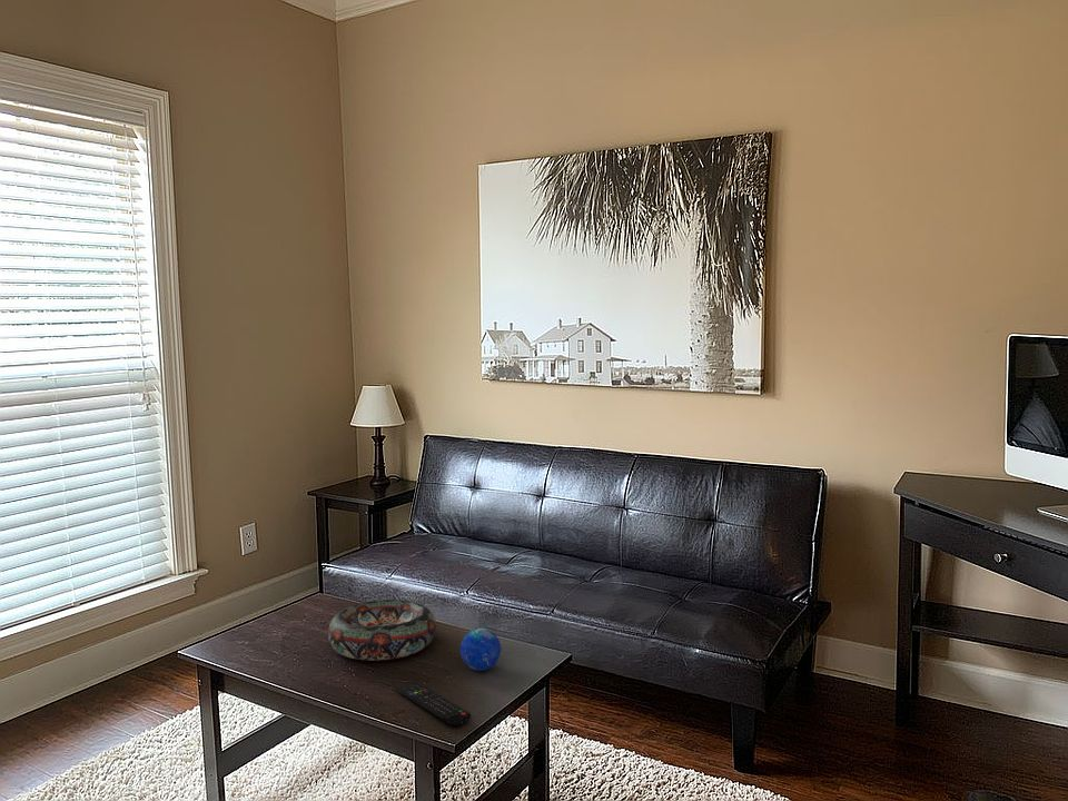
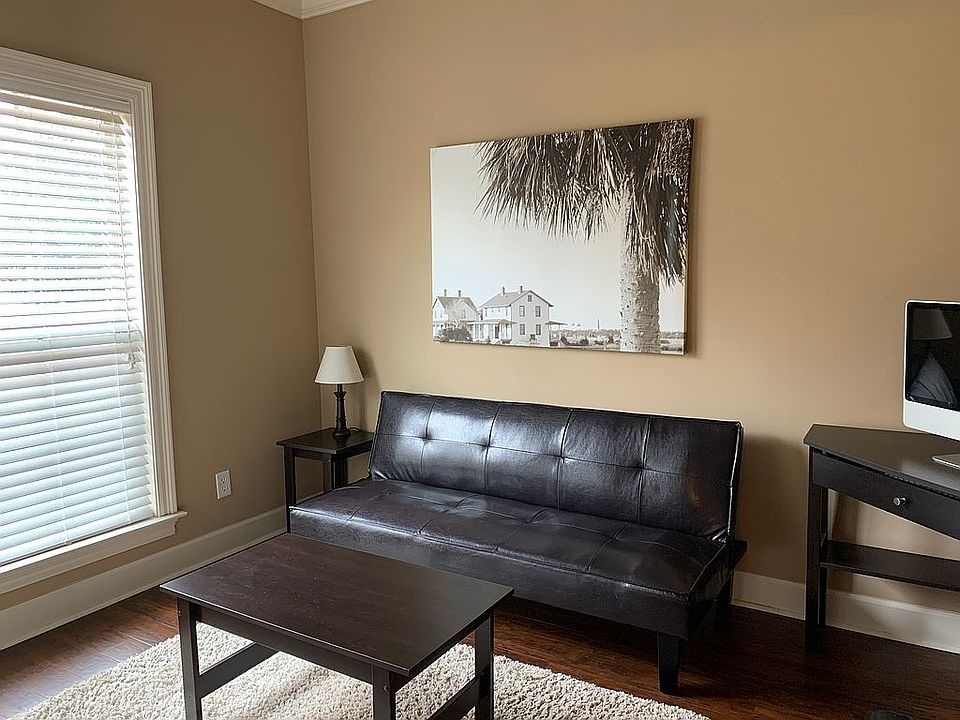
- remote control (432, 703)
- decorative orb (481, 649)
- decorative bowl (383, 629)
